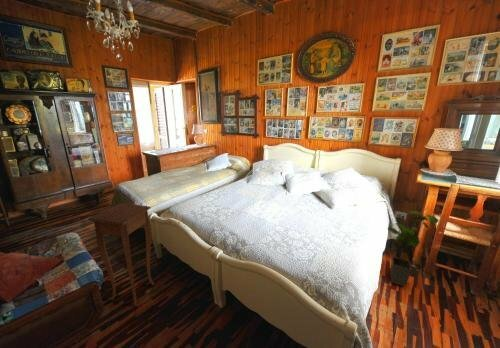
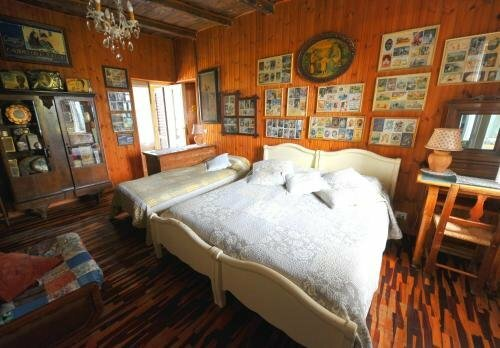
- house plant (406, 246)
- side table (128, 254)
